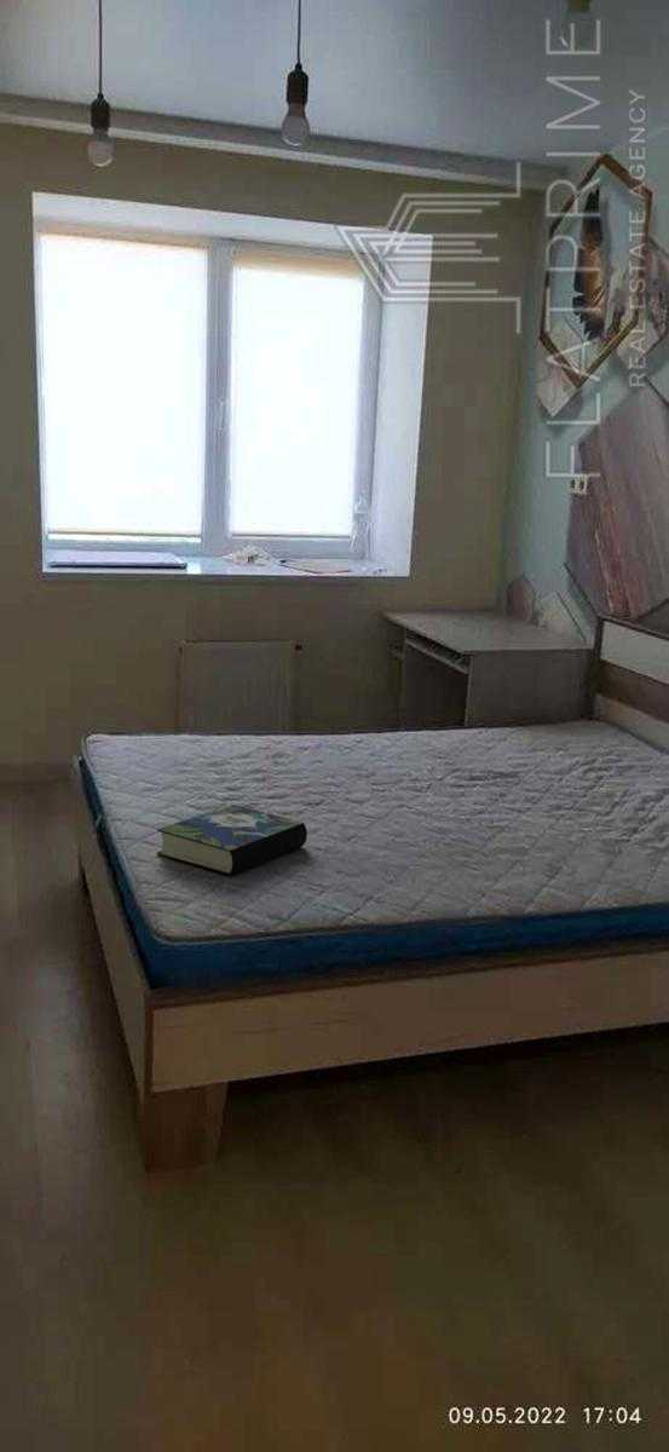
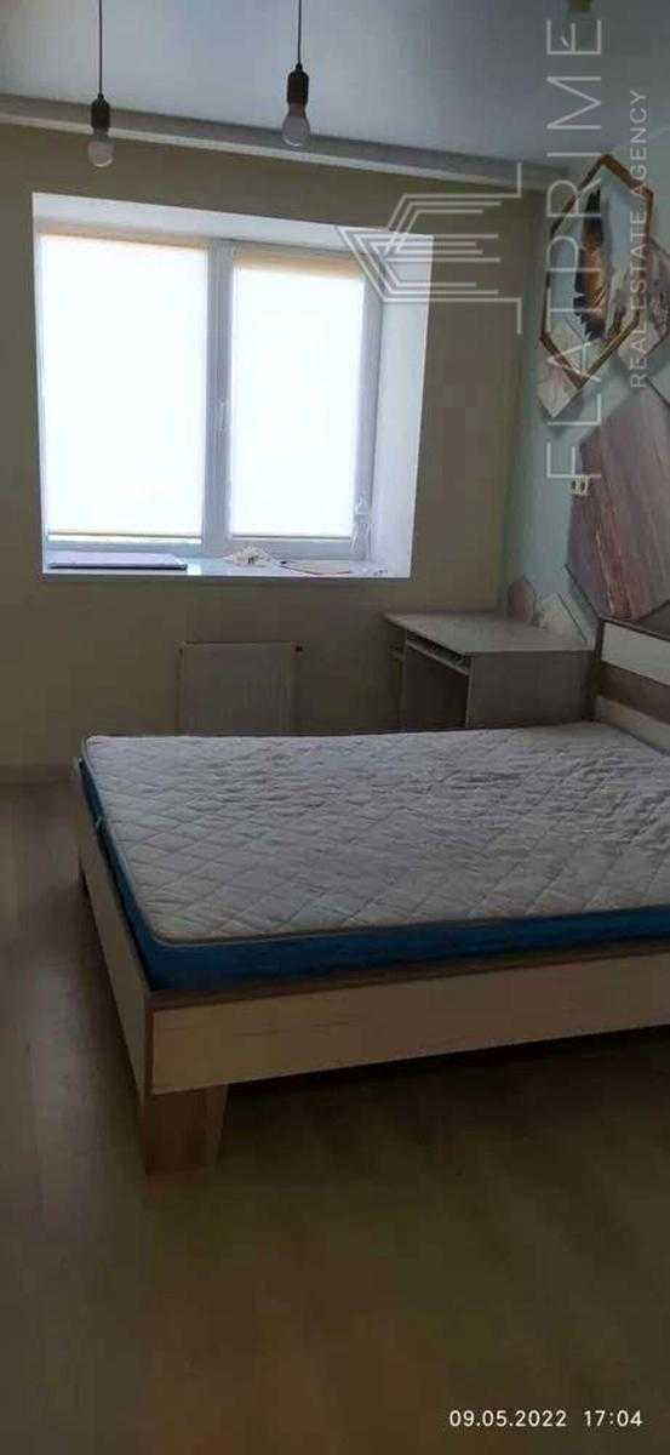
- book (232, 837)
